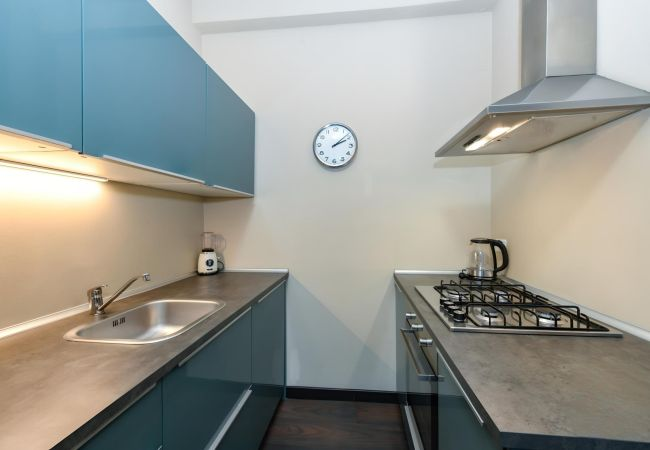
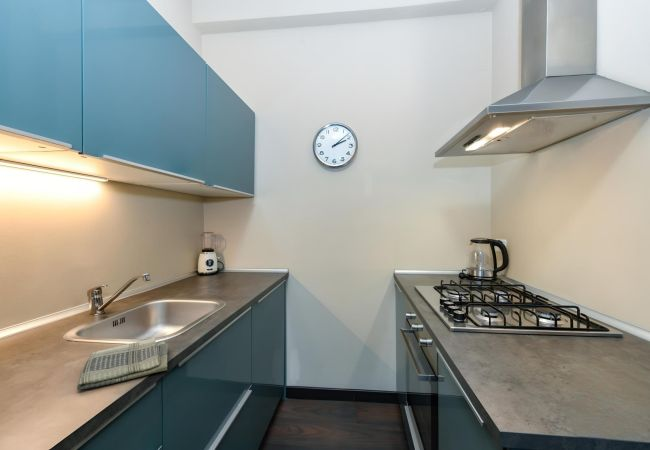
+ dish towel (128, 359)
